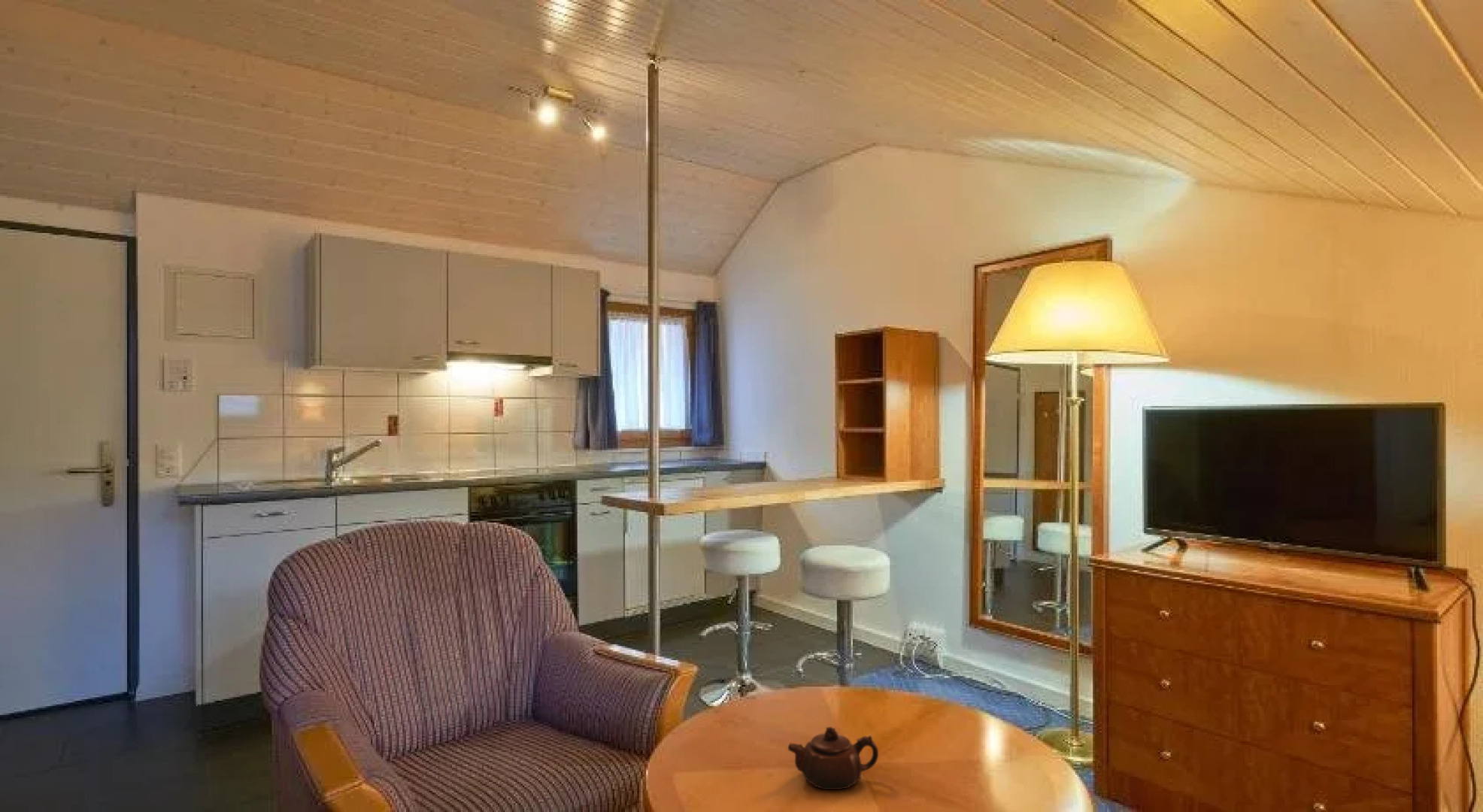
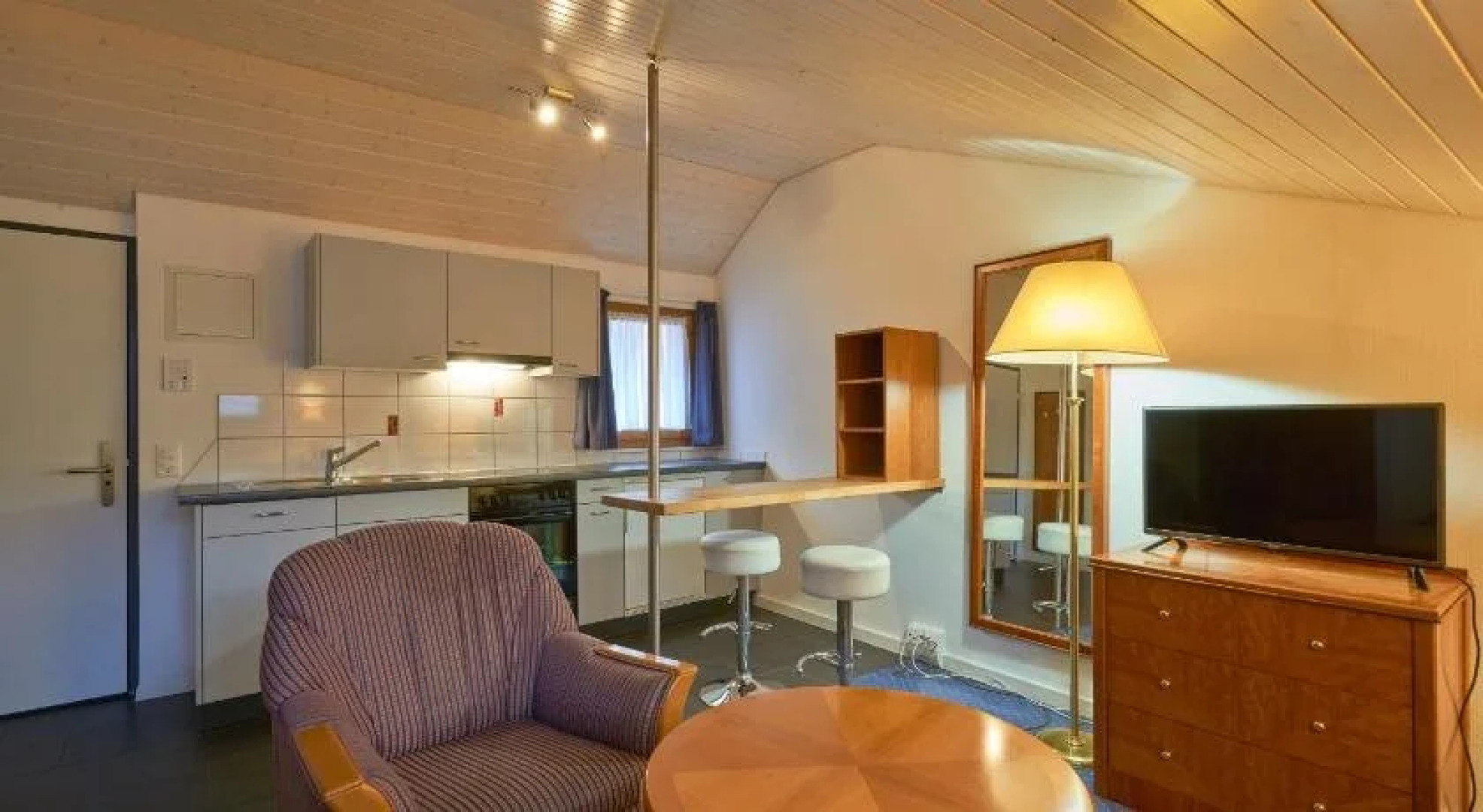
- teapot (833, 753)
